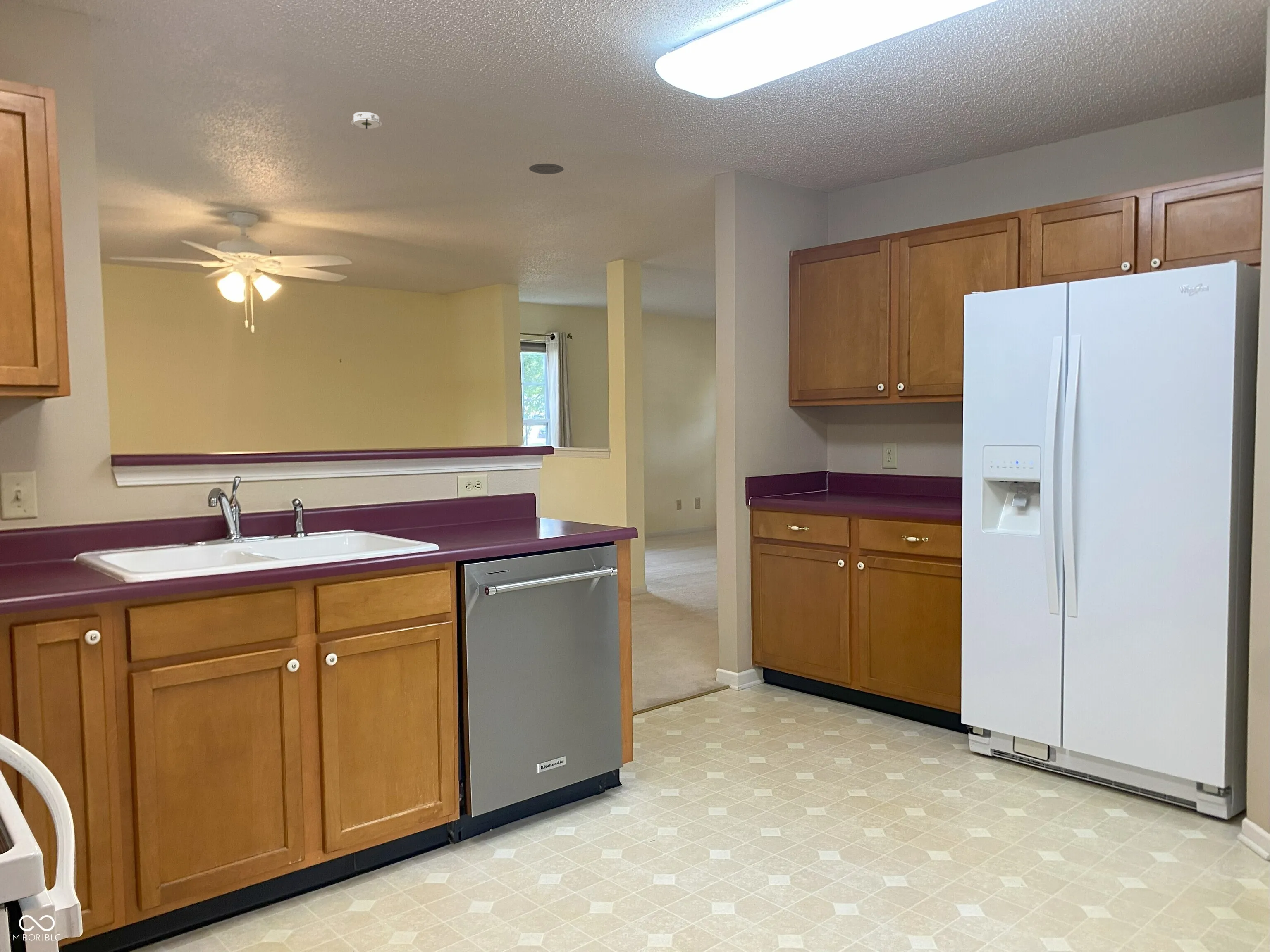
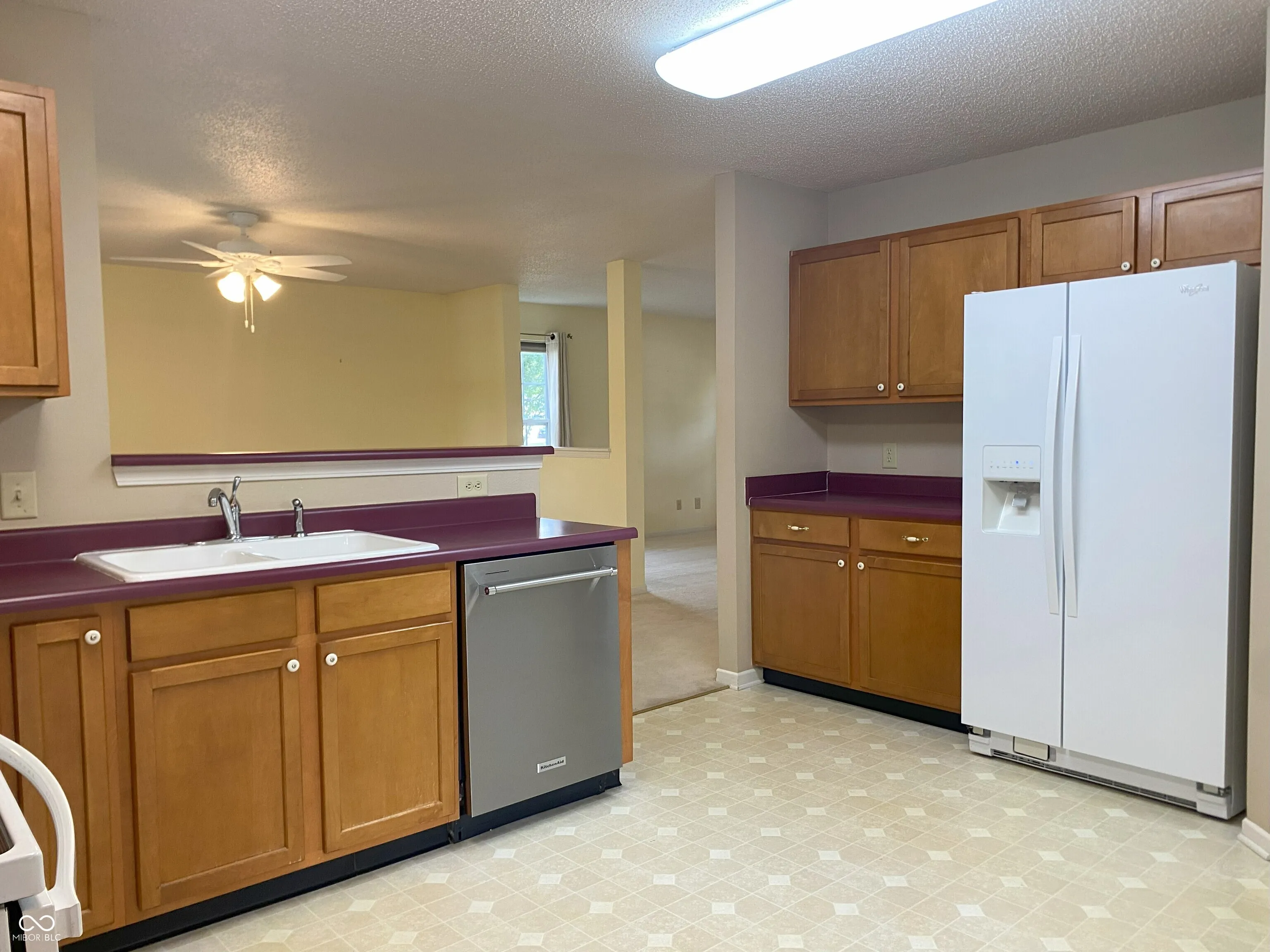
- smoke detector (365, 120)
- recessed light (546, 167)
